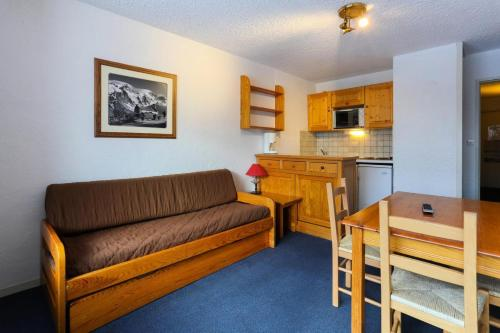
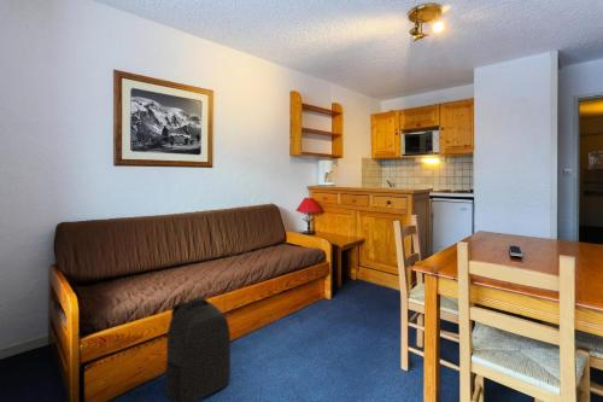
+ backpack (195, 340)
